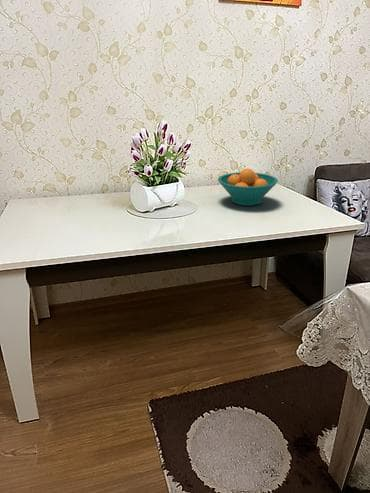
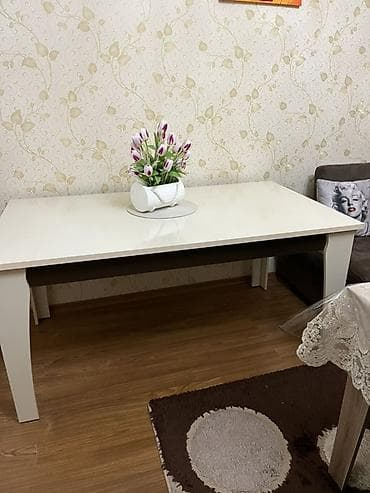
- fruit bowl (247, 185)
